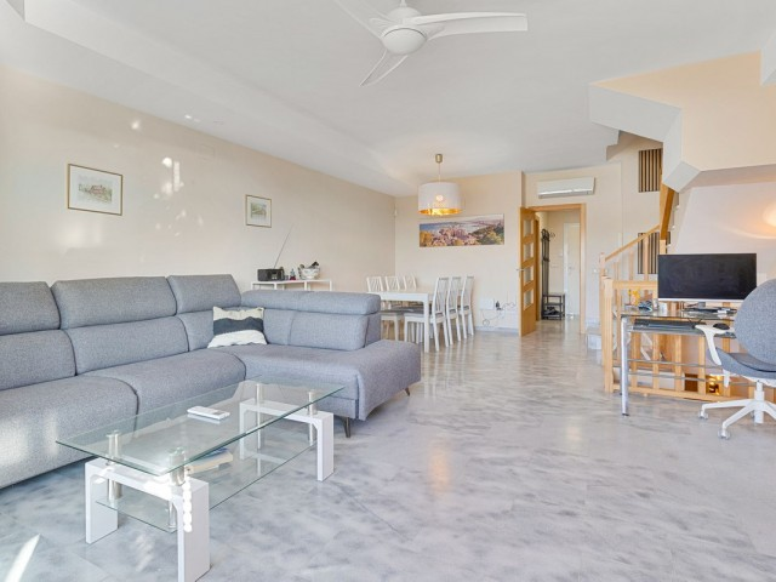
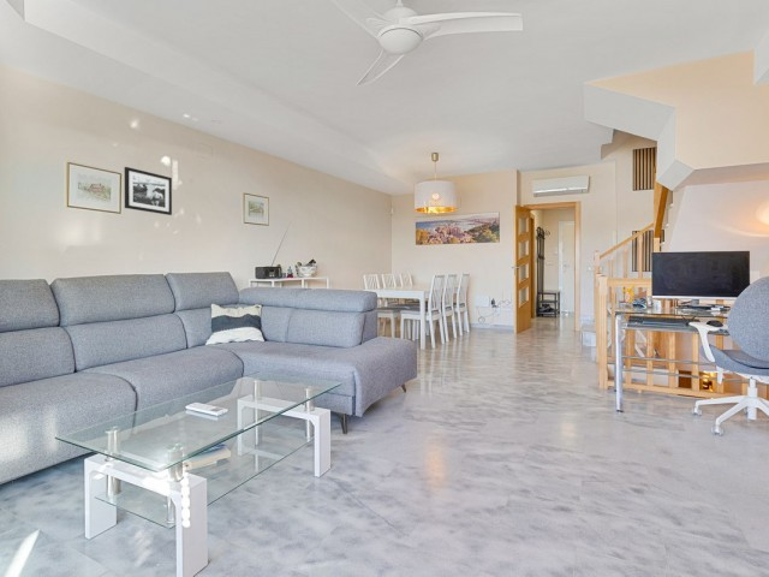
+ picture frame (149, 191)
